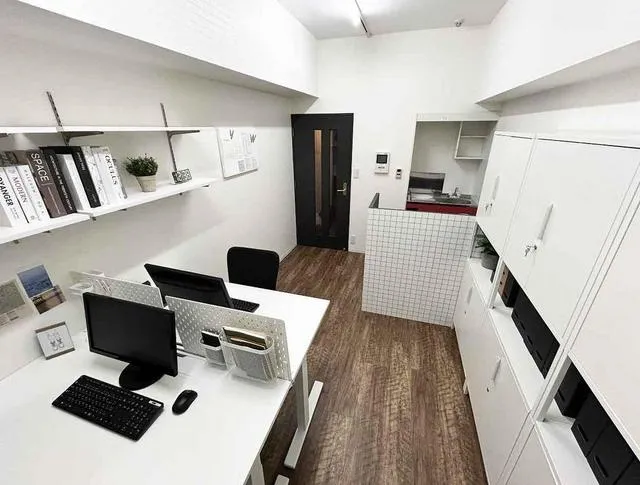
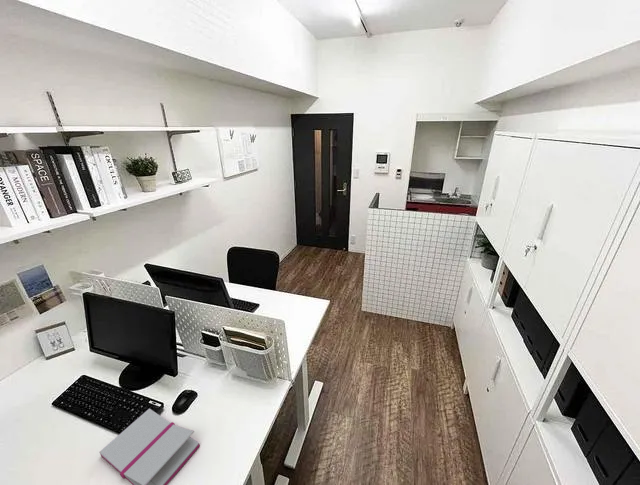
+ notebook (148, 444)
